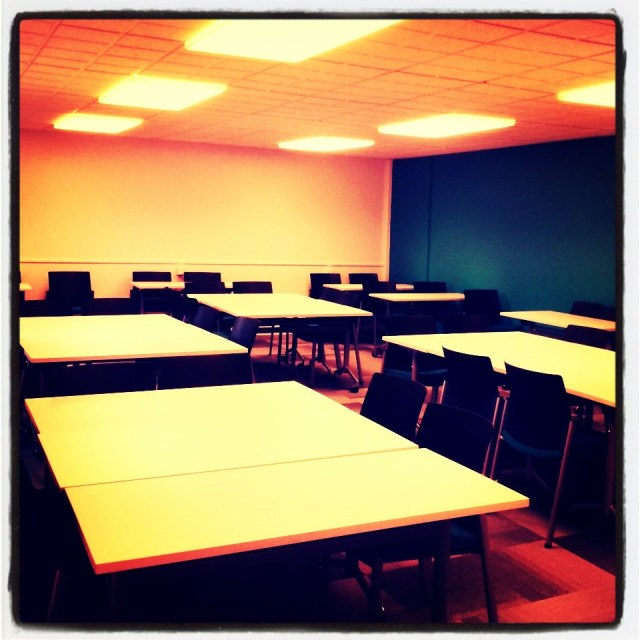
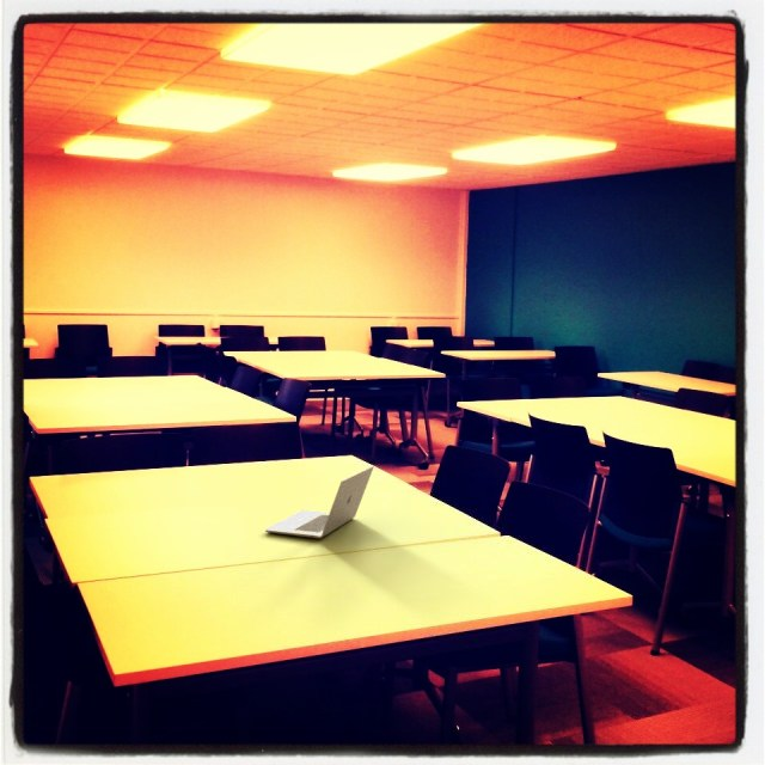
+ laptop (333, 501)
